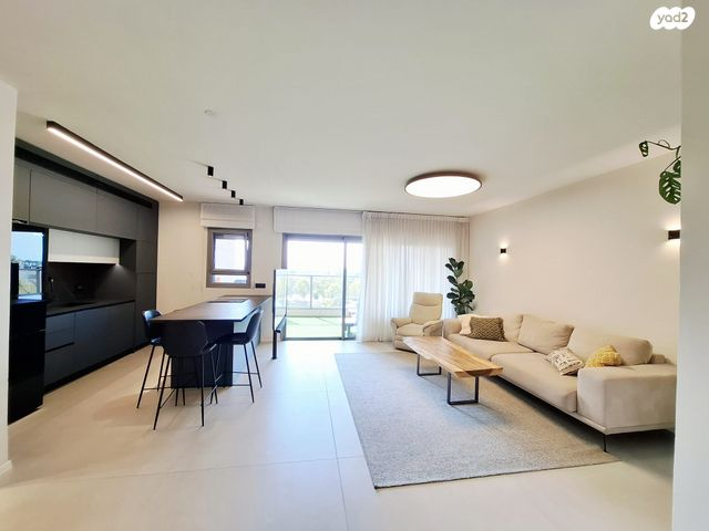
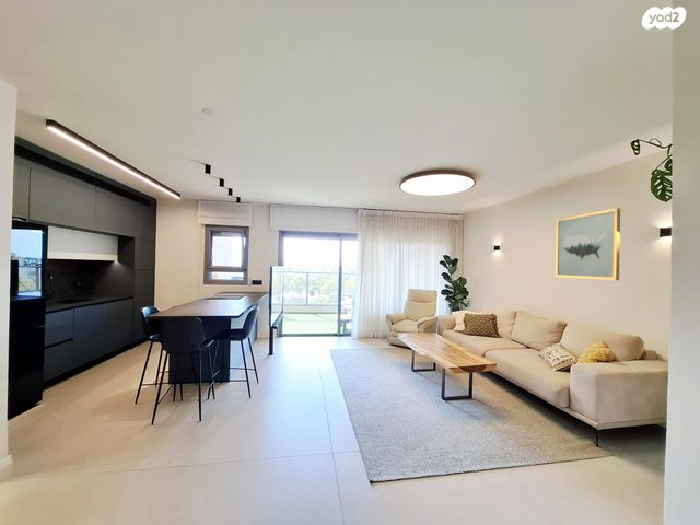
+ wall art (584, 246)
